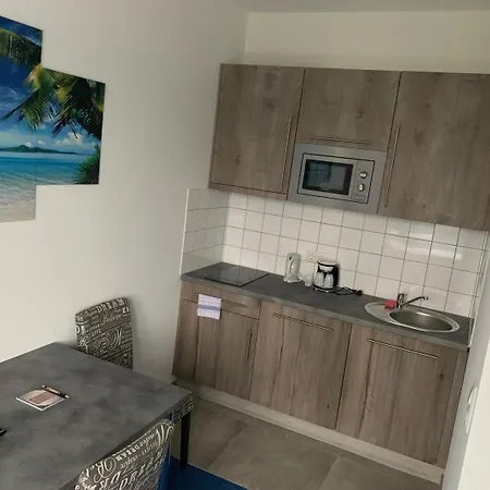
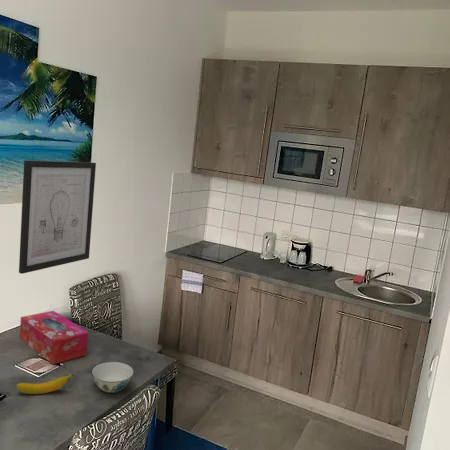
+ chinaware (112, 379)
+ tissue box (53, 335)
+ wall art (59, 214)
+ banana (45, 383)
